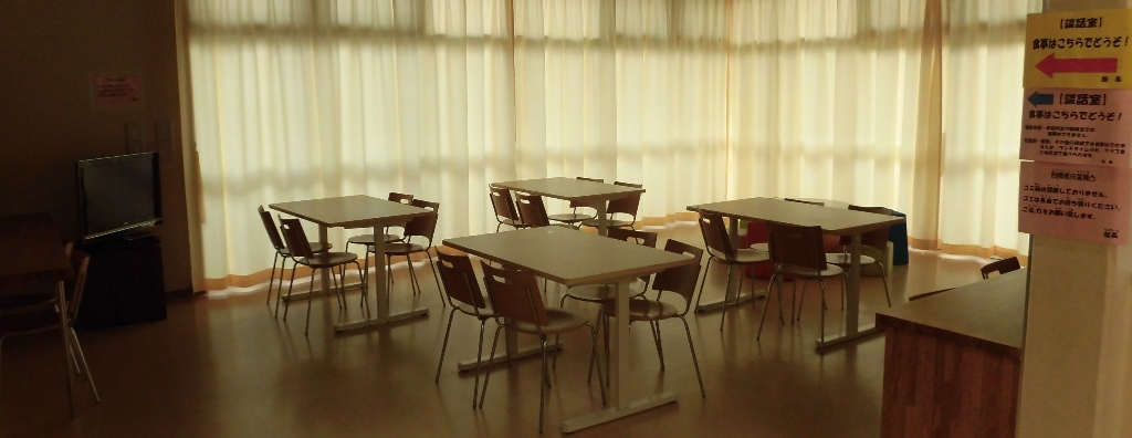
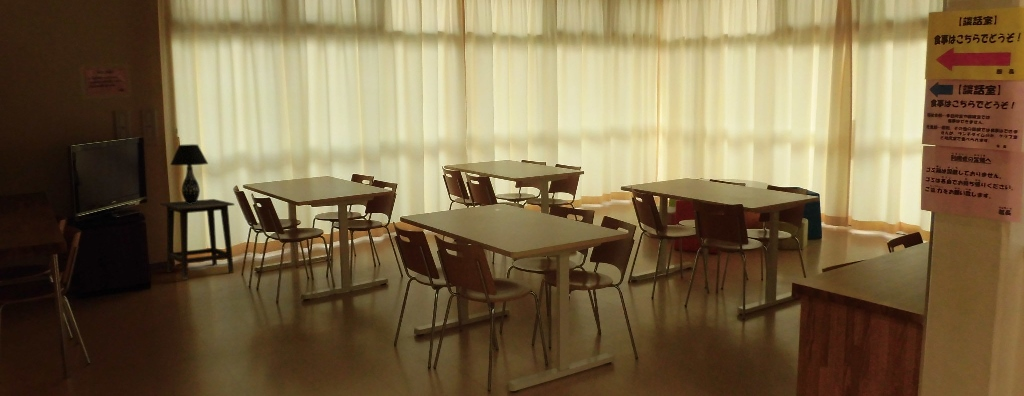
+ table lamp (189, 173)
+ side table (187, 237)
